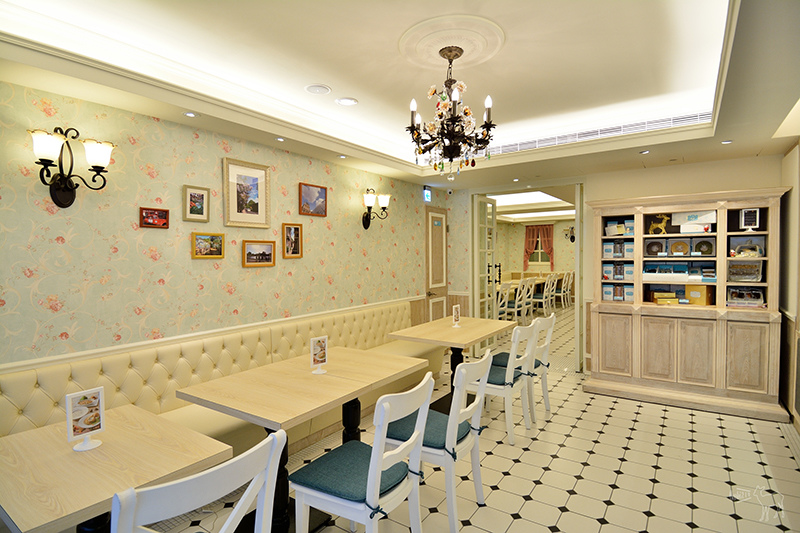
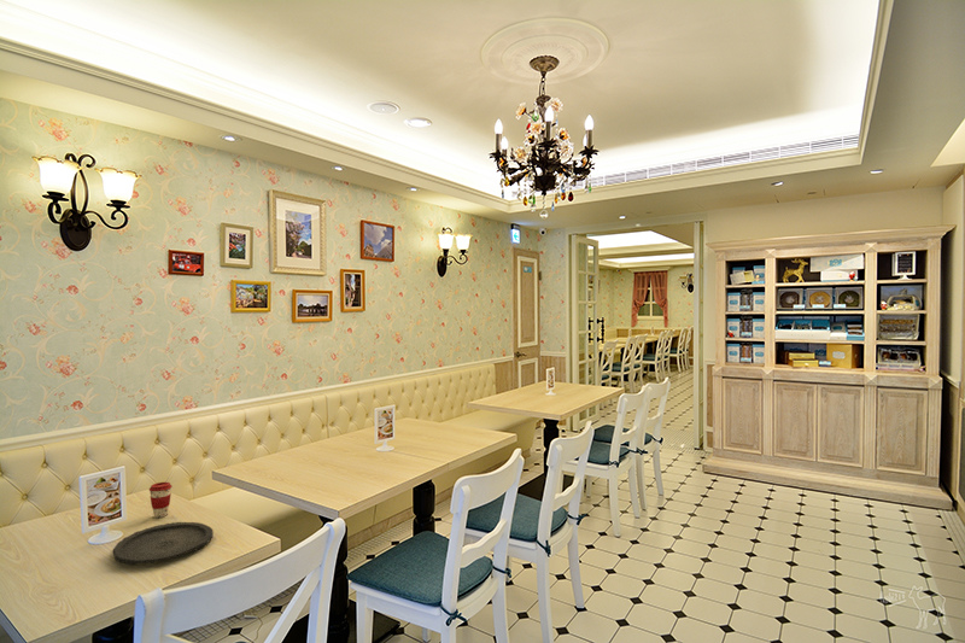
+ plate (164, 542)
+ coffee cup (160, 499)
